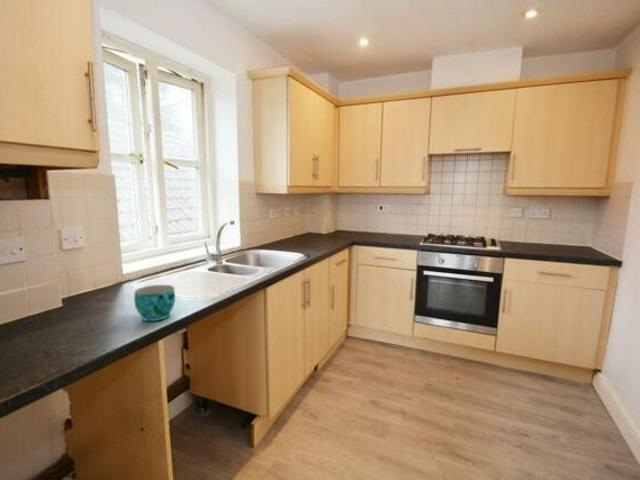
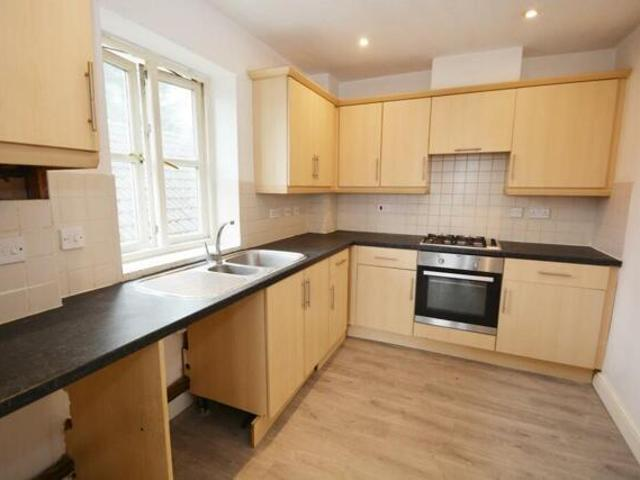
- cup (157, 303)
